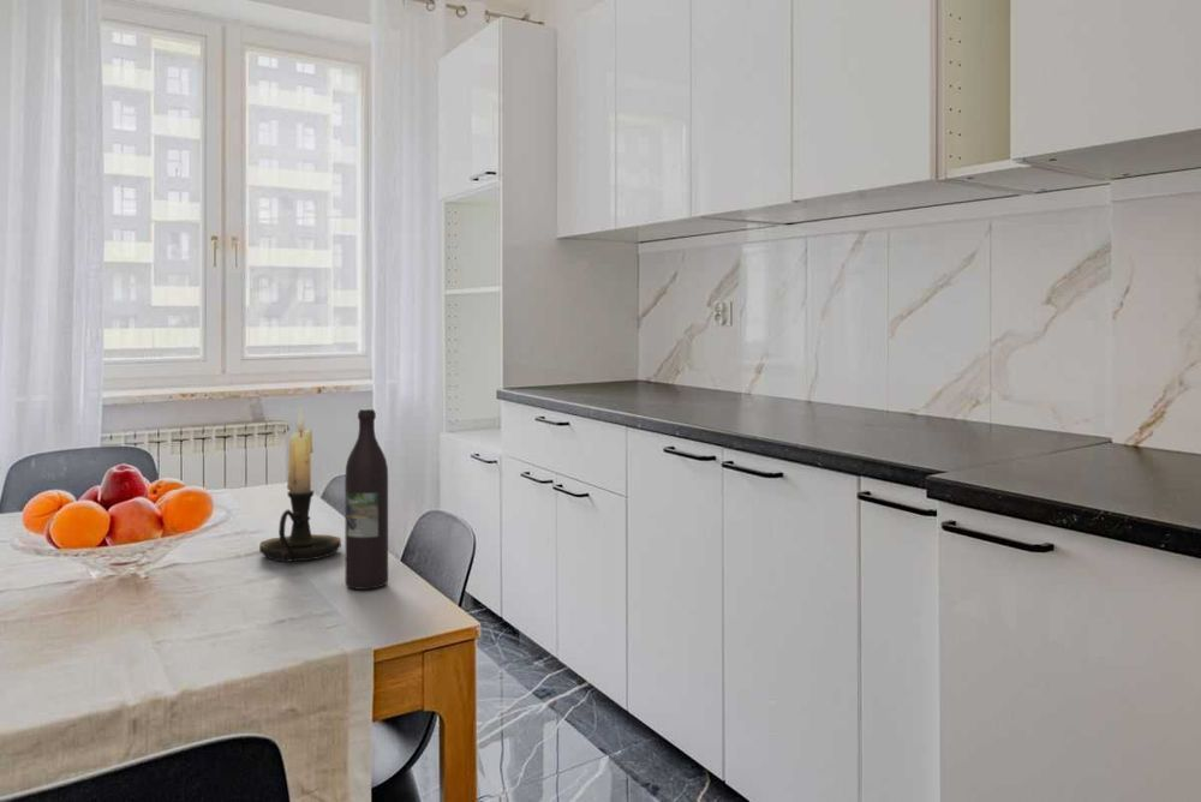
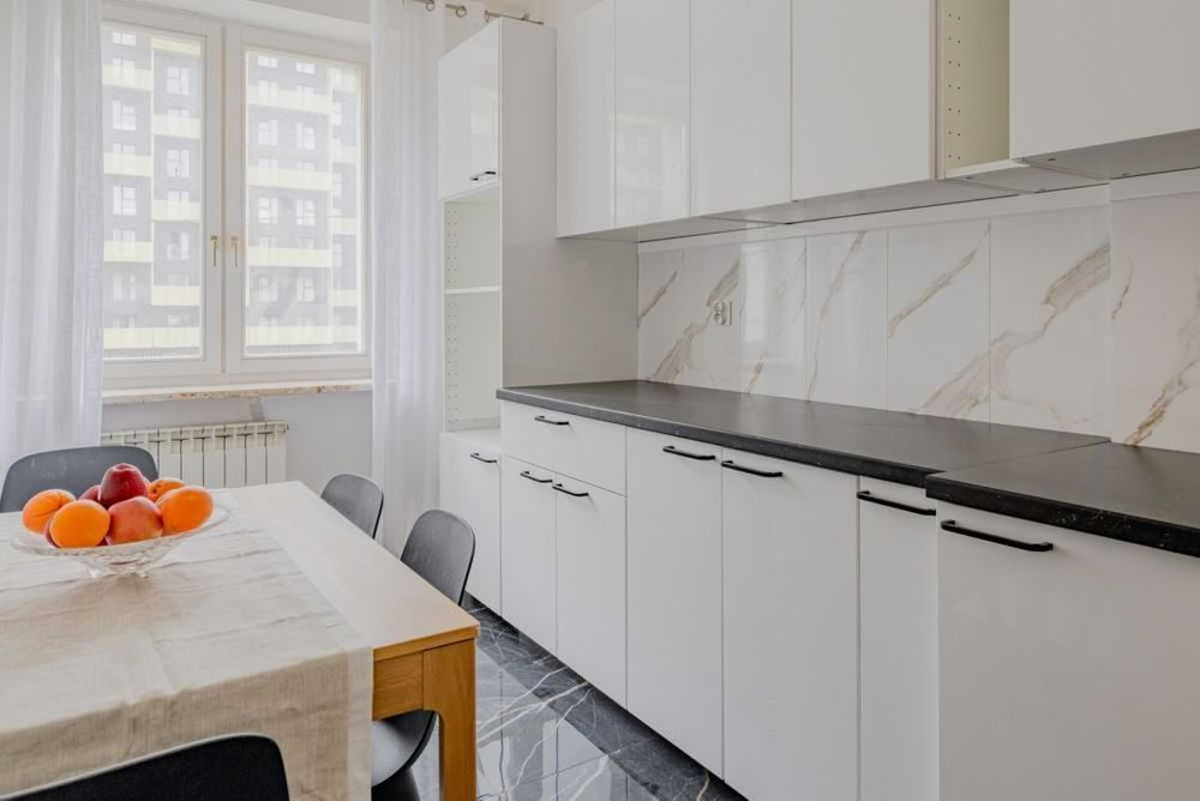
- candle holder (297, 483)
- wine bottle (366, 497)
